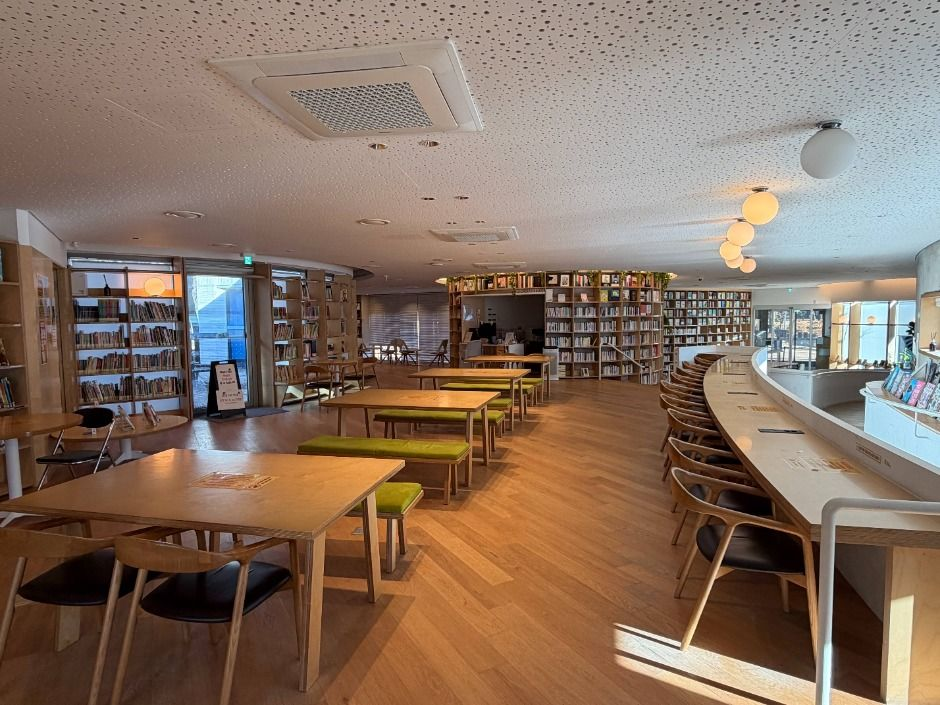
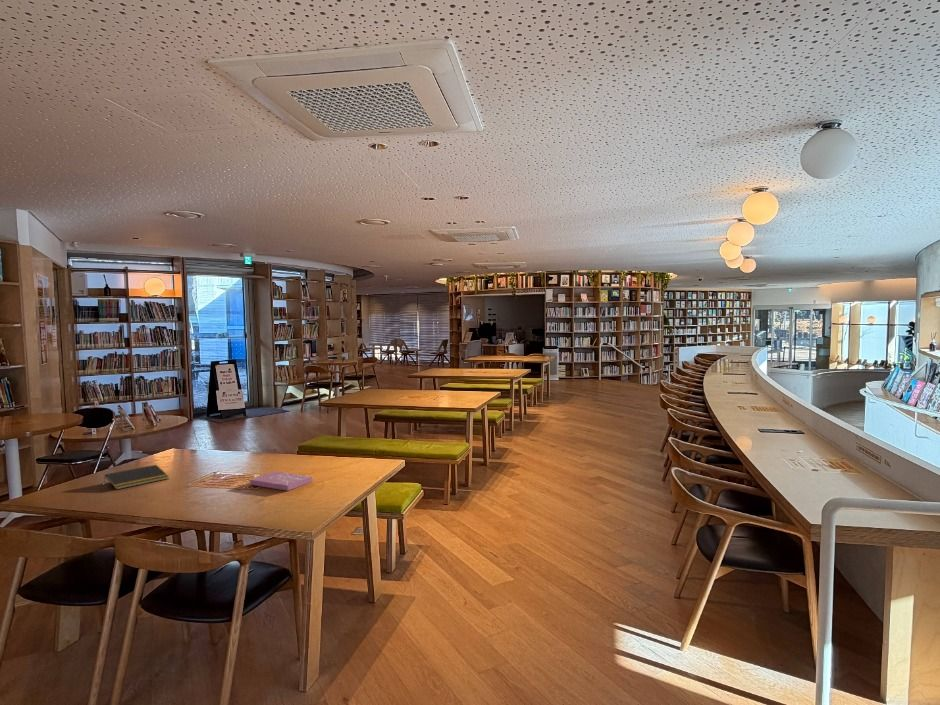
+ book (281, 480)
+ notepad (137, 476)
